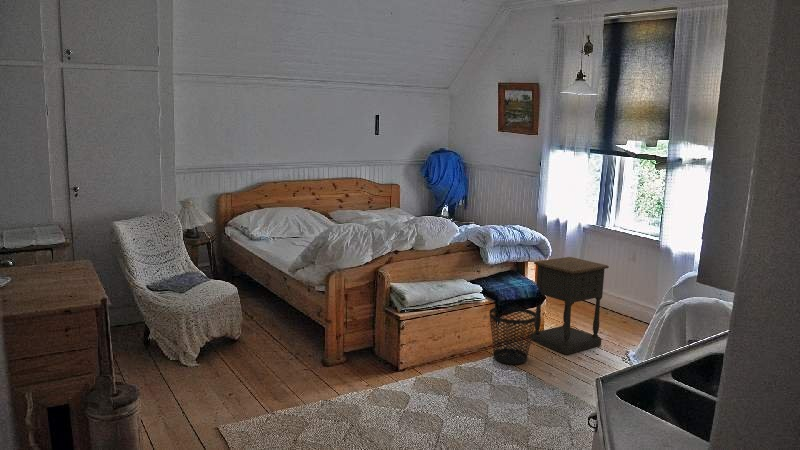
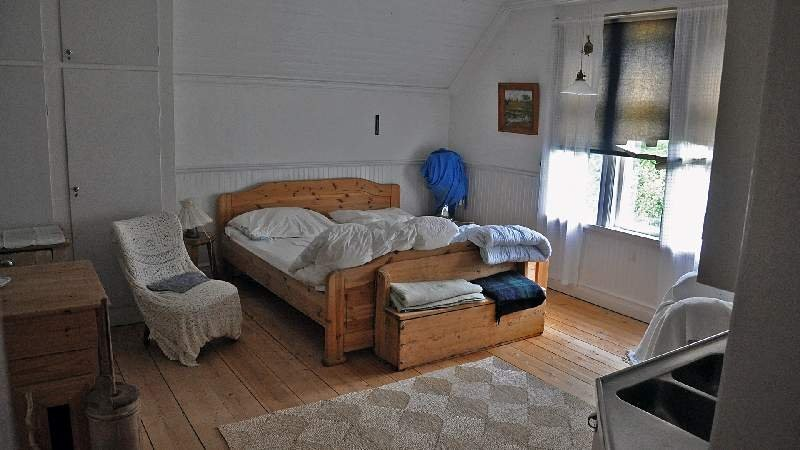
- wastebasket (511, 336)
- nightstand (568, 303)
